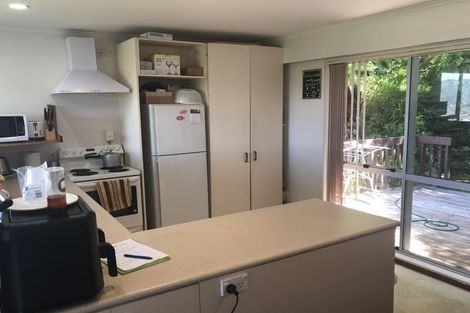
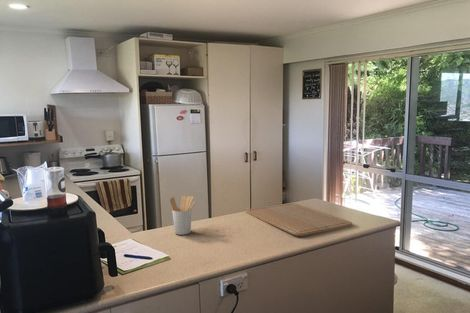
+ chopping board (295, 217)
+ utensil holder (183, 213)
